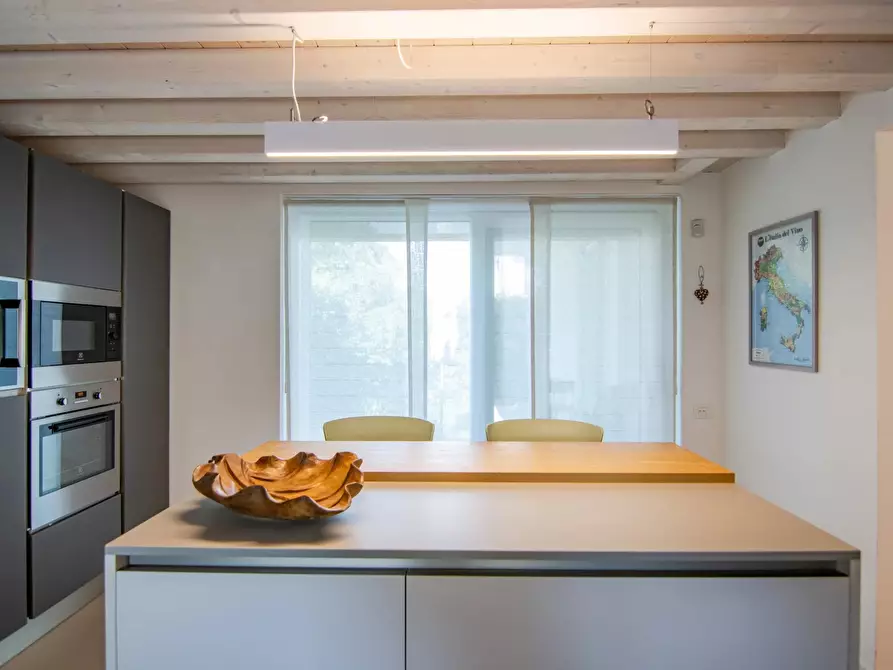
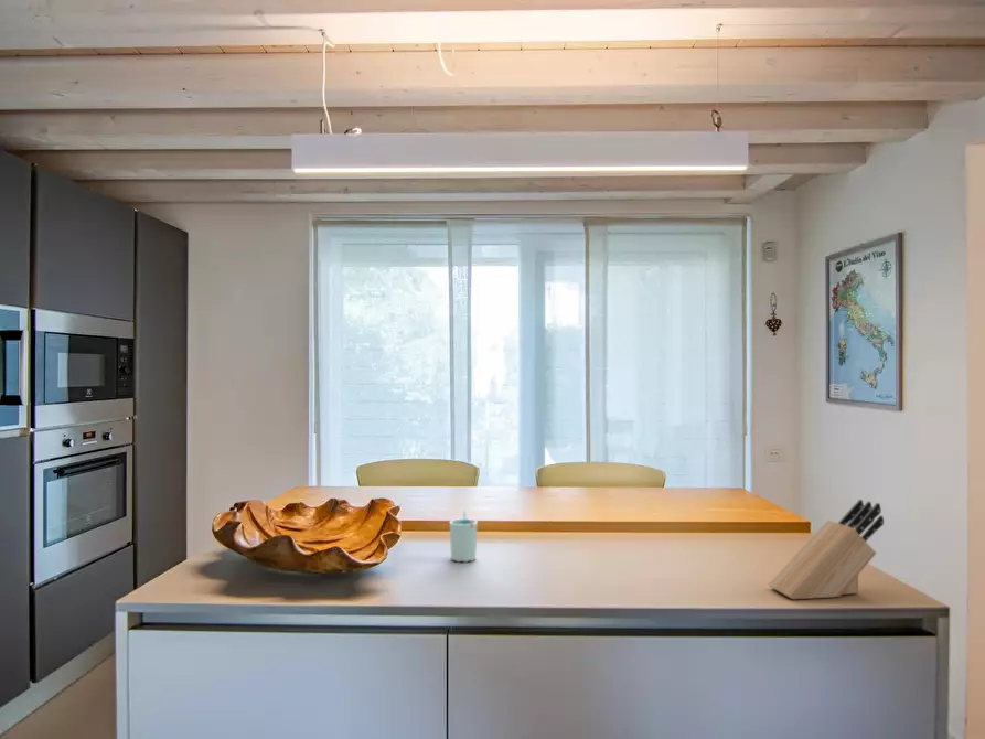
+ cup (463, 536)
+ knife block (828, 546)
